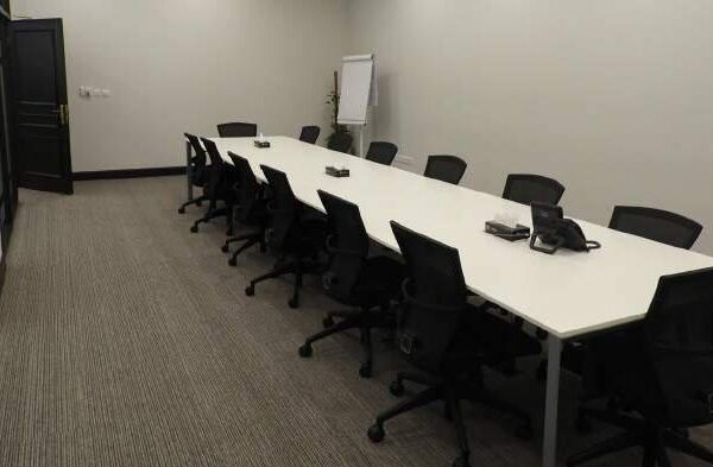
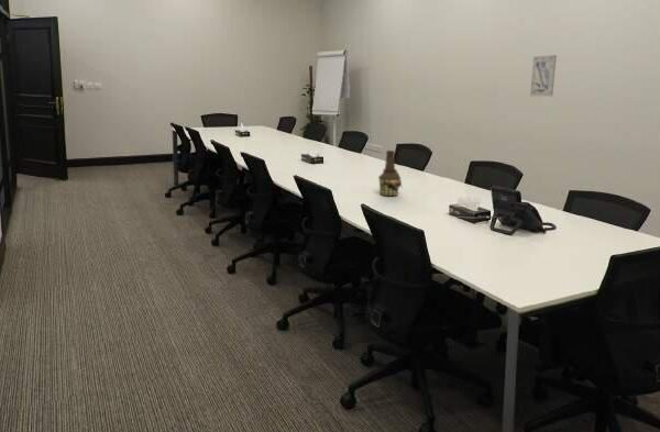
+ wall art (542, 76)
+ bottle (391, 173)
